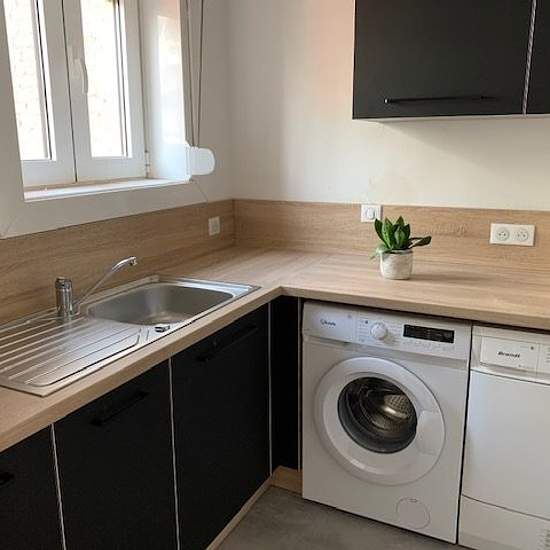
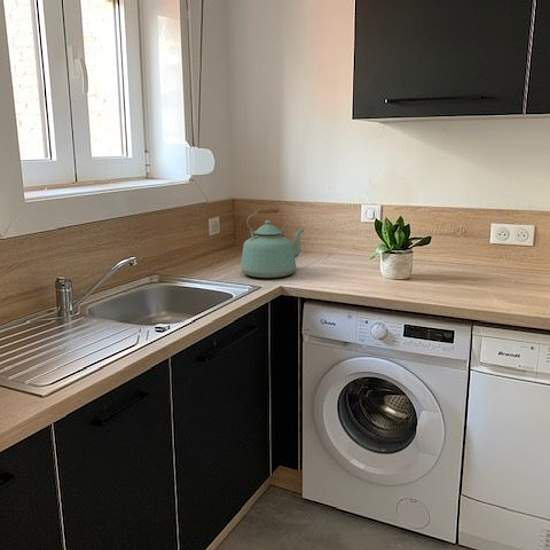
+ kettle (273, 240)
